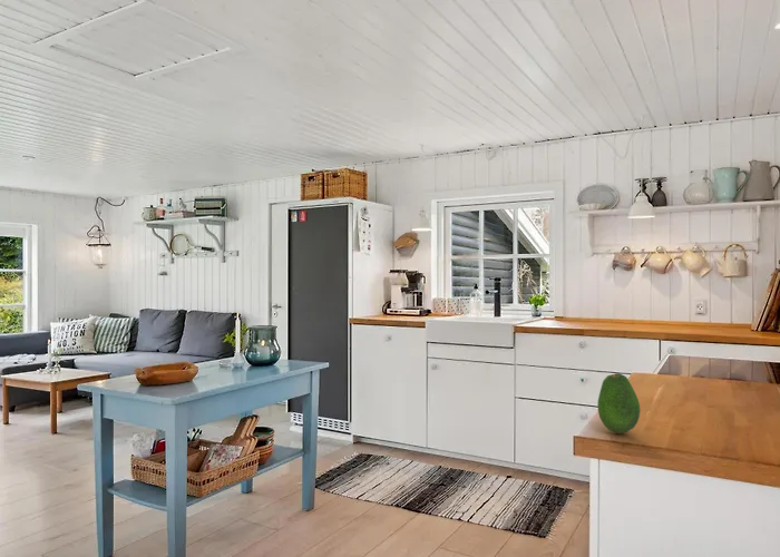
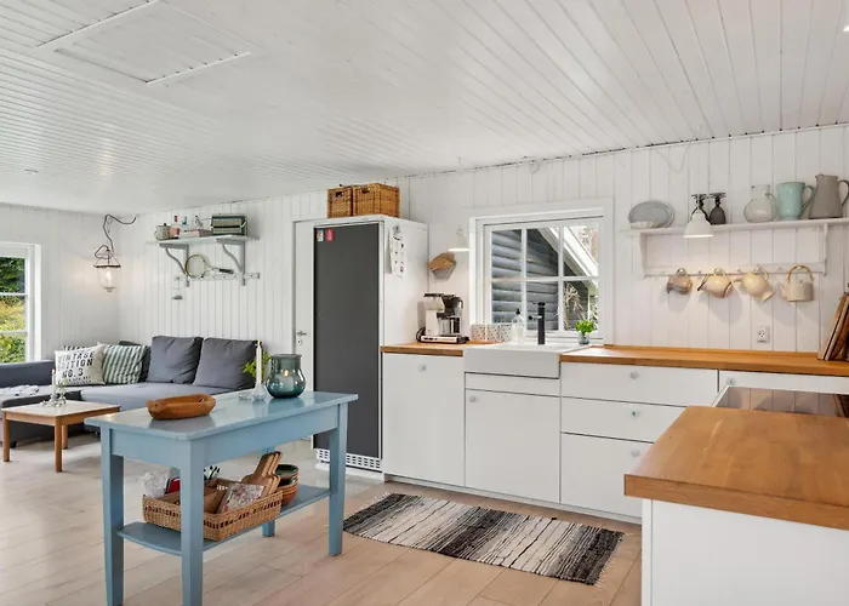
- fruit (618, 402)
